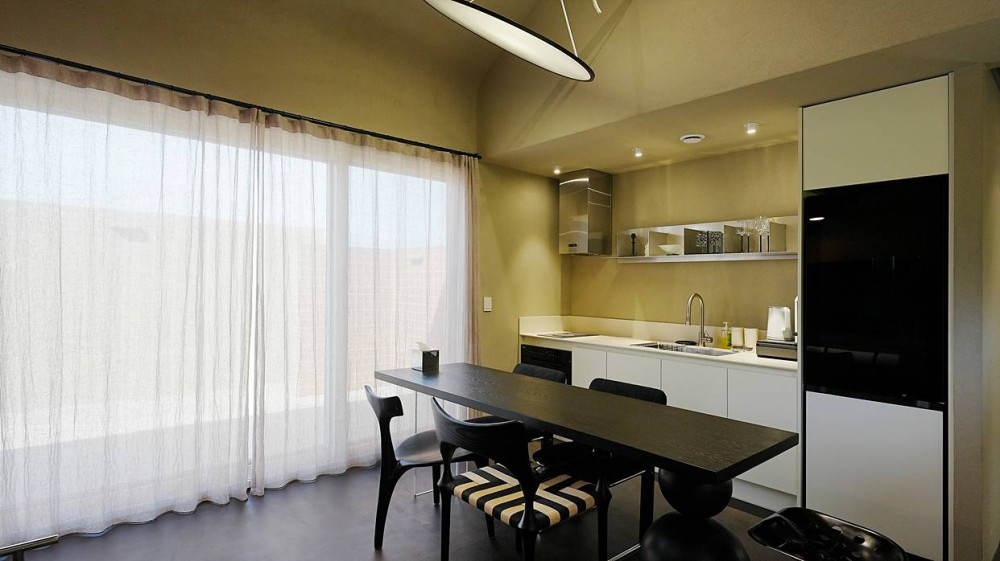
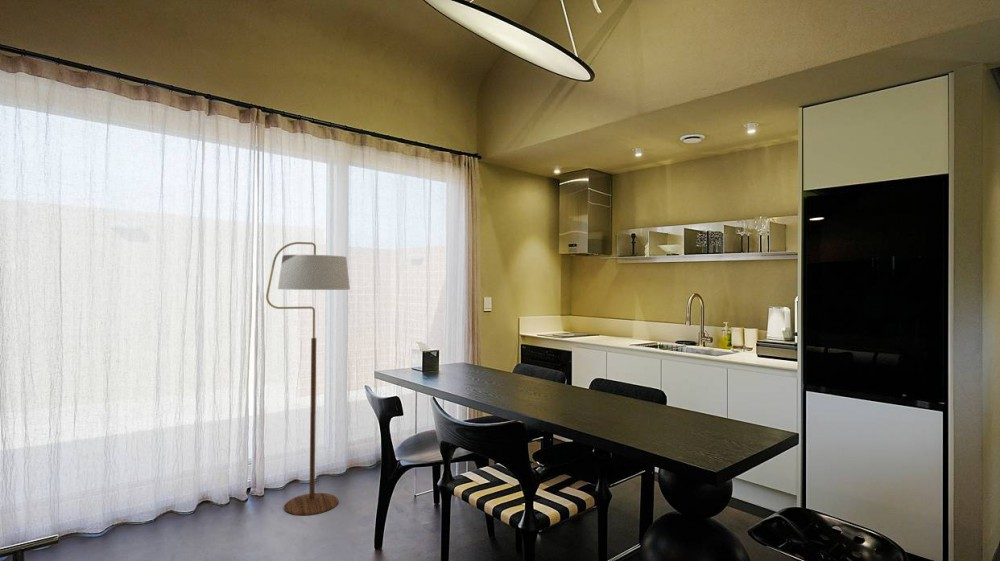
+ floor lamp (311, 373)
